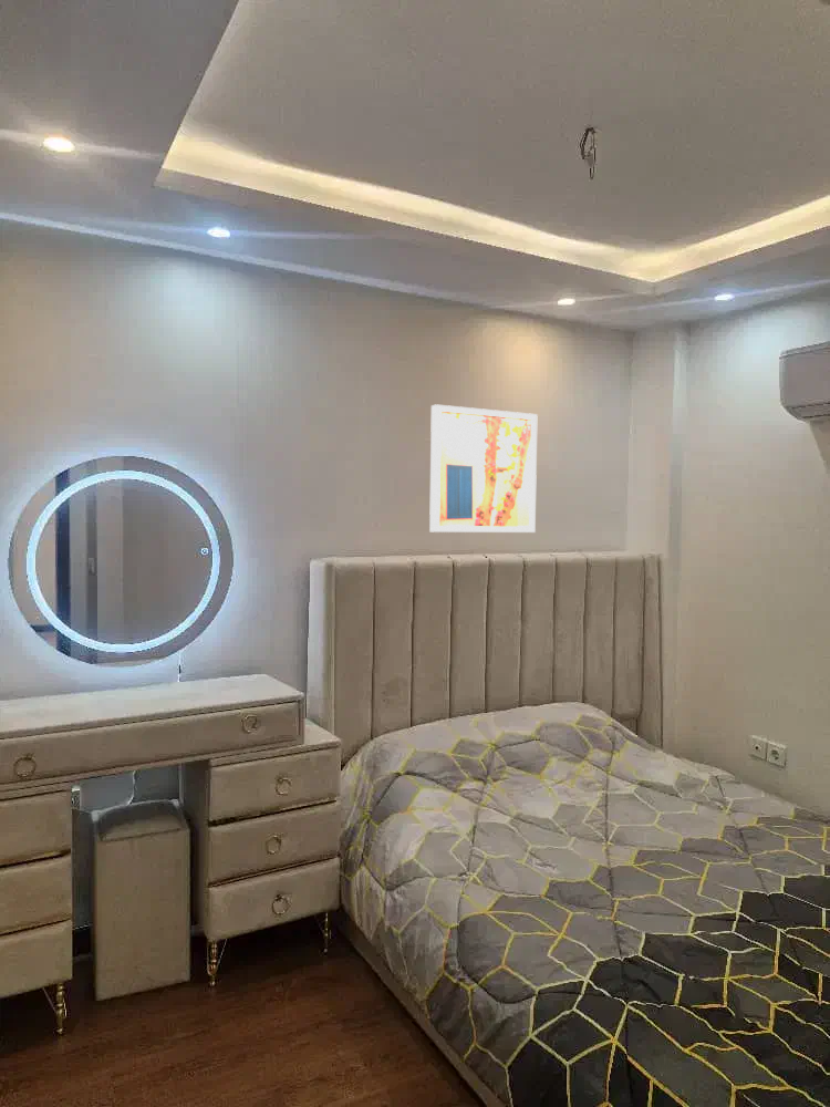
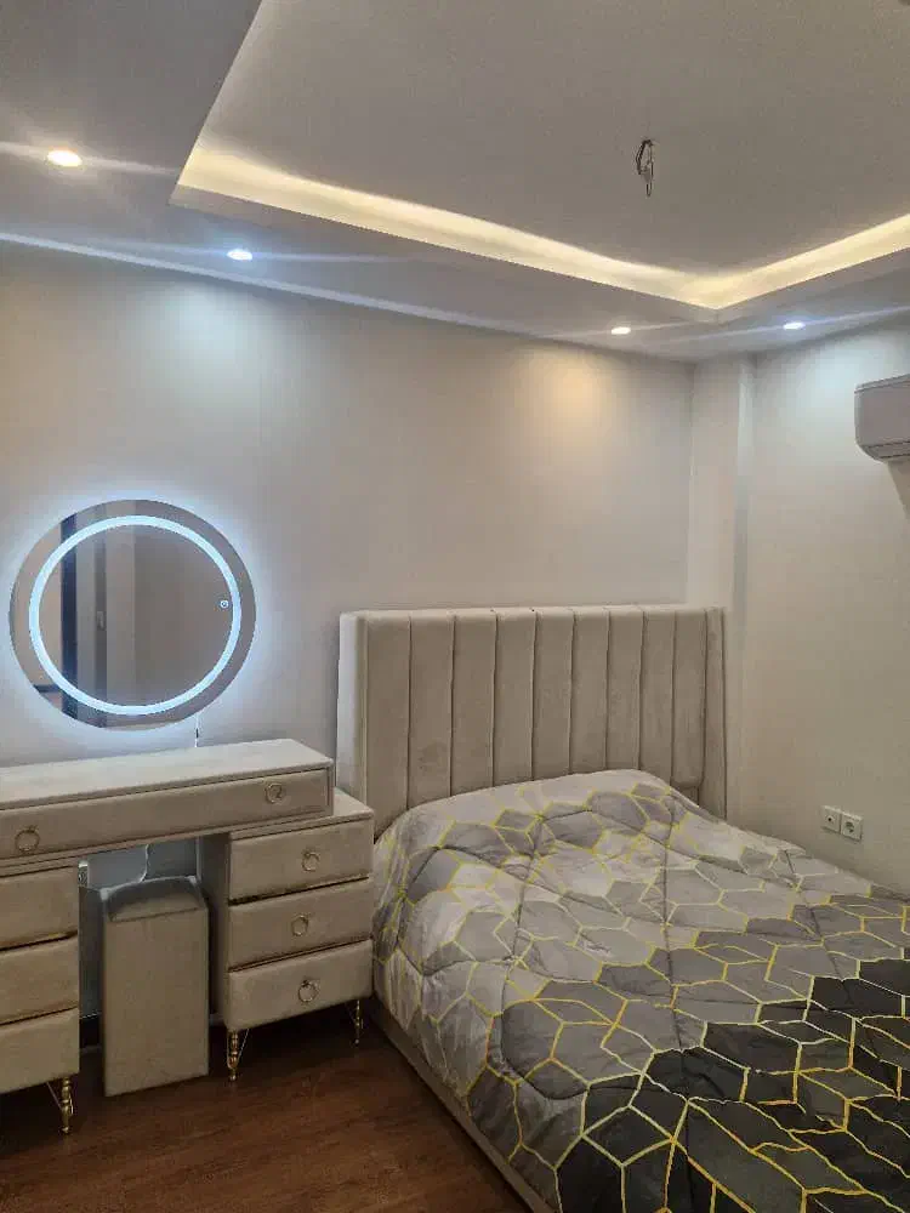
- wall art (485, 470)
